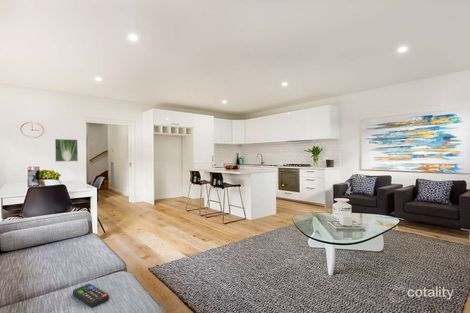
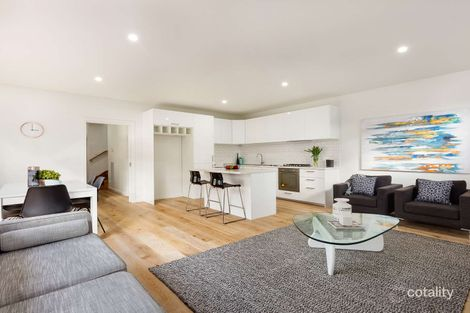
- remote control (90, 294)
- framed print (66, 150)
